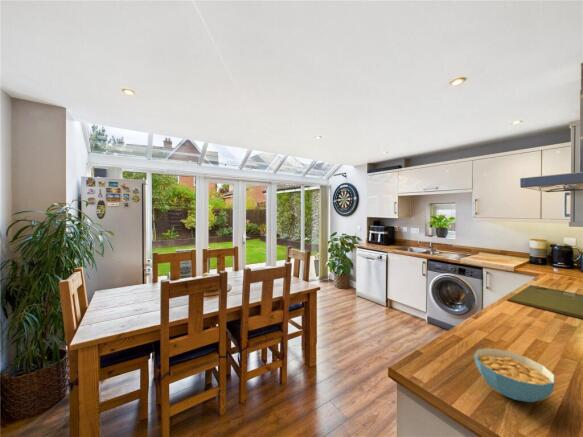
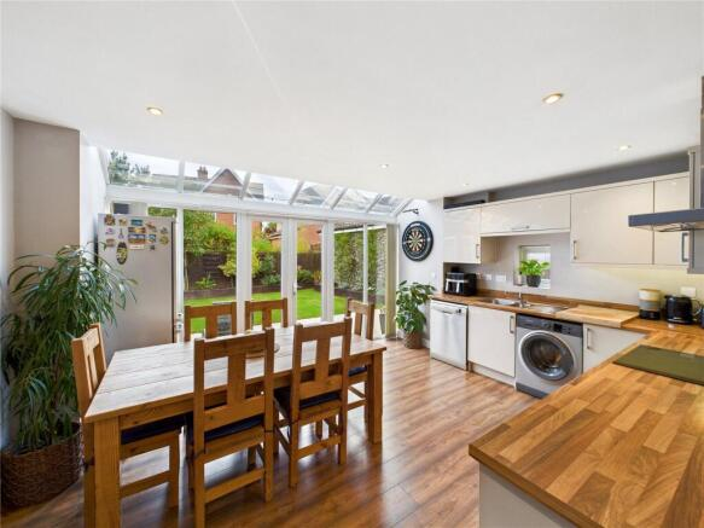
- cereal bowl (511, 379)
